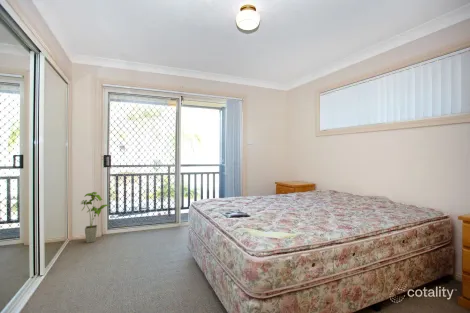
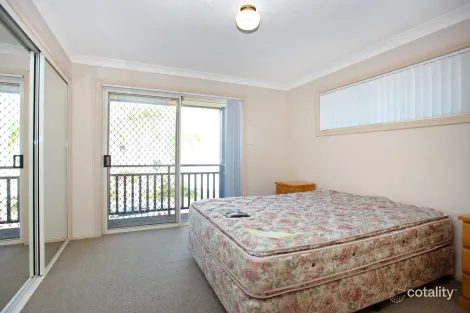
- house plant (95, 216)
